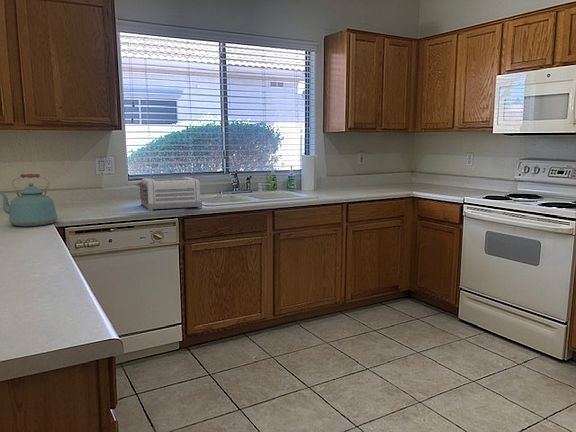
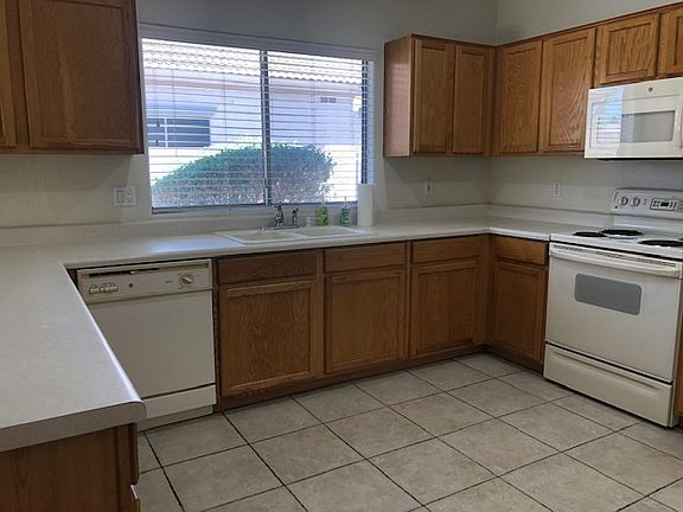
- kettle (27, 199)
- toaster (166, 192)
